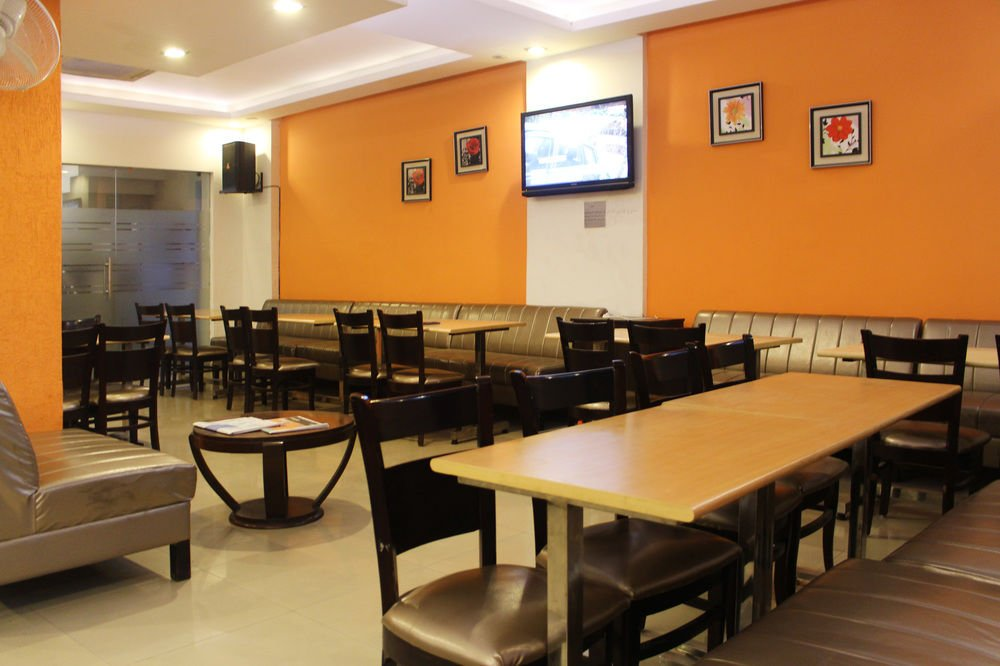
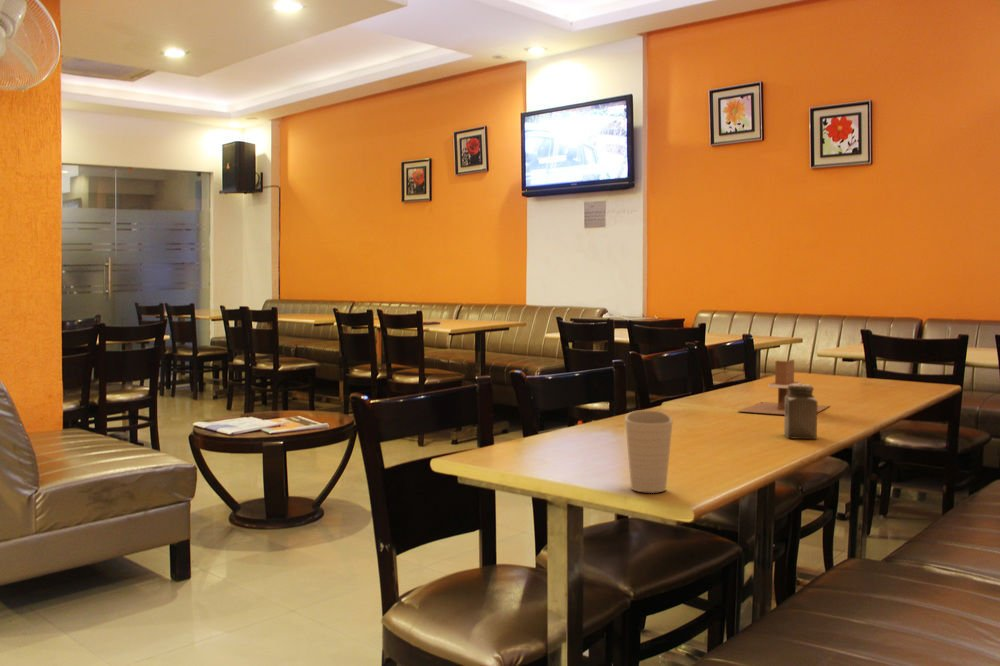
+ napkin holder (784, 384)
+ salt shaker (800, 410)
+ cup (648, 451)
